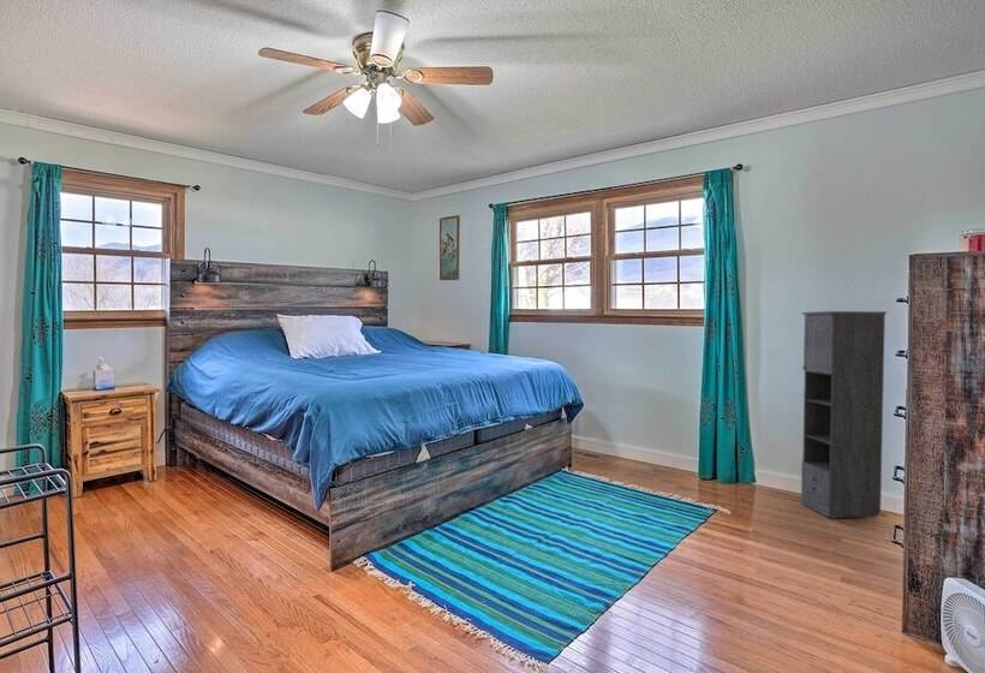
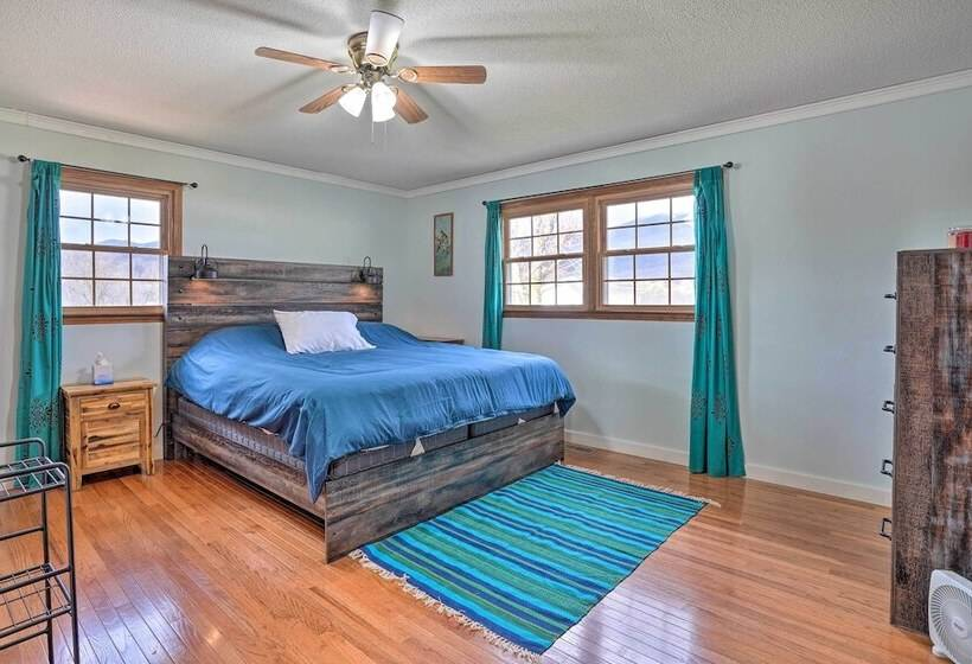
- storage cabinet (840, 411)
